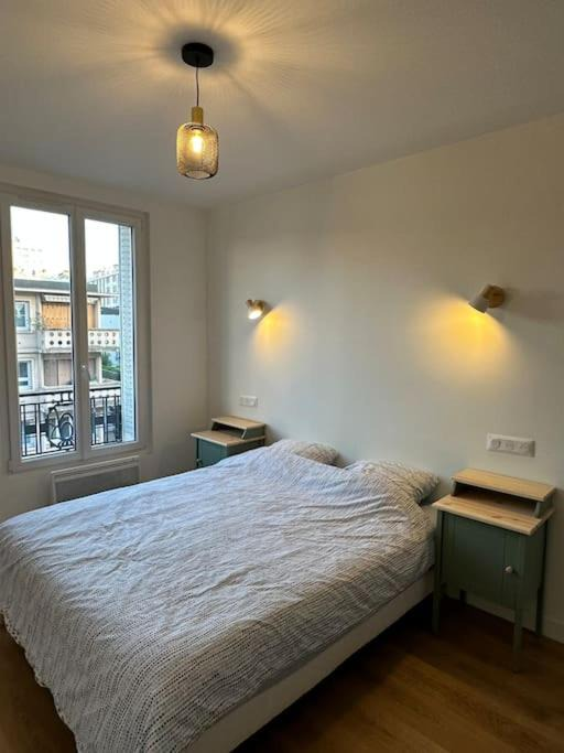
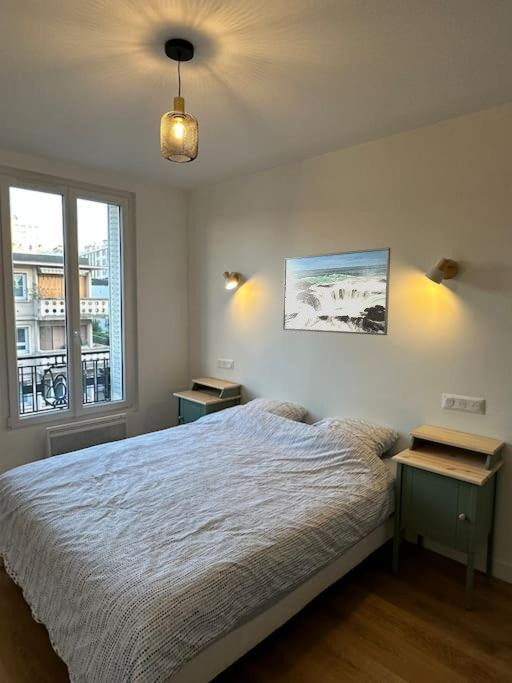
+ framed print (330, 293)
